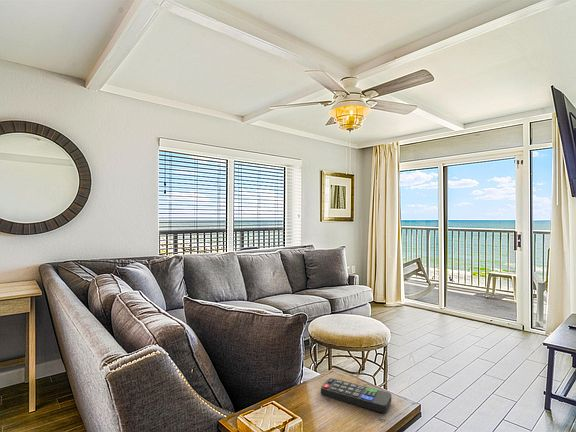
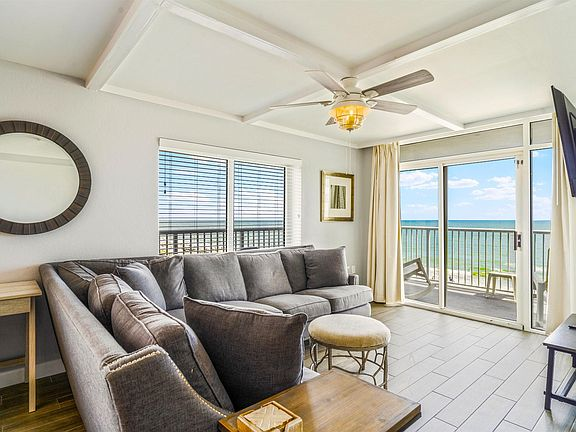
- remote control (355, 393)
